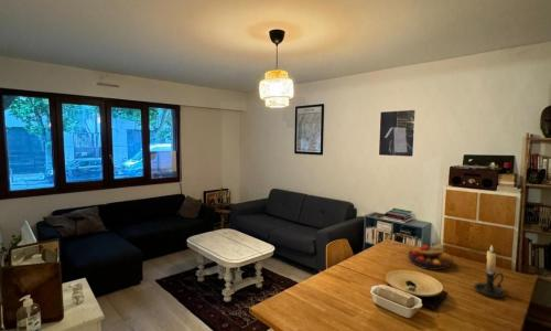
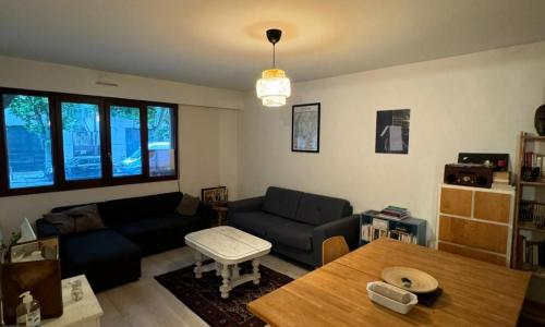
- candle holder (493, 267)
- fruit bowl (429, 254)
